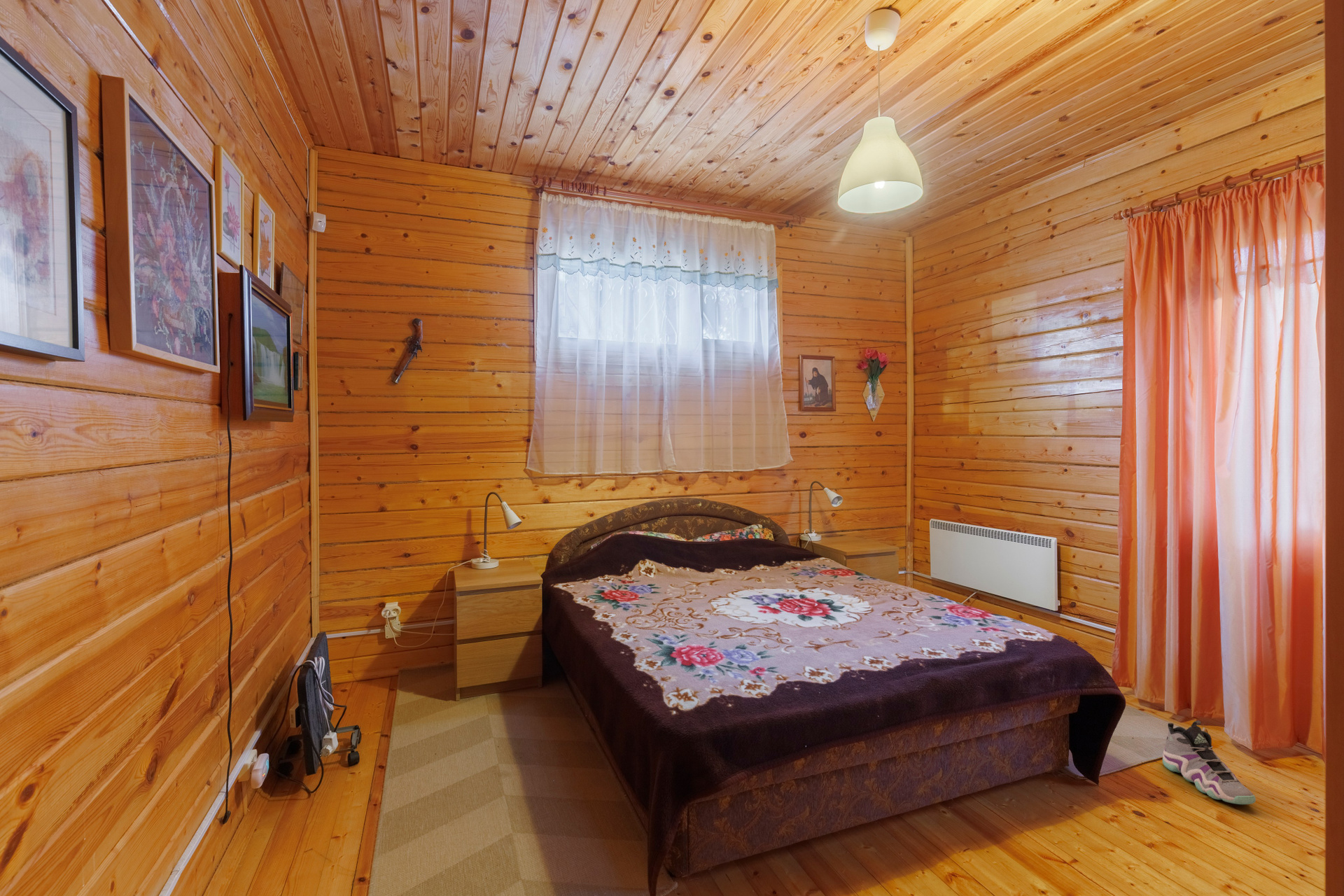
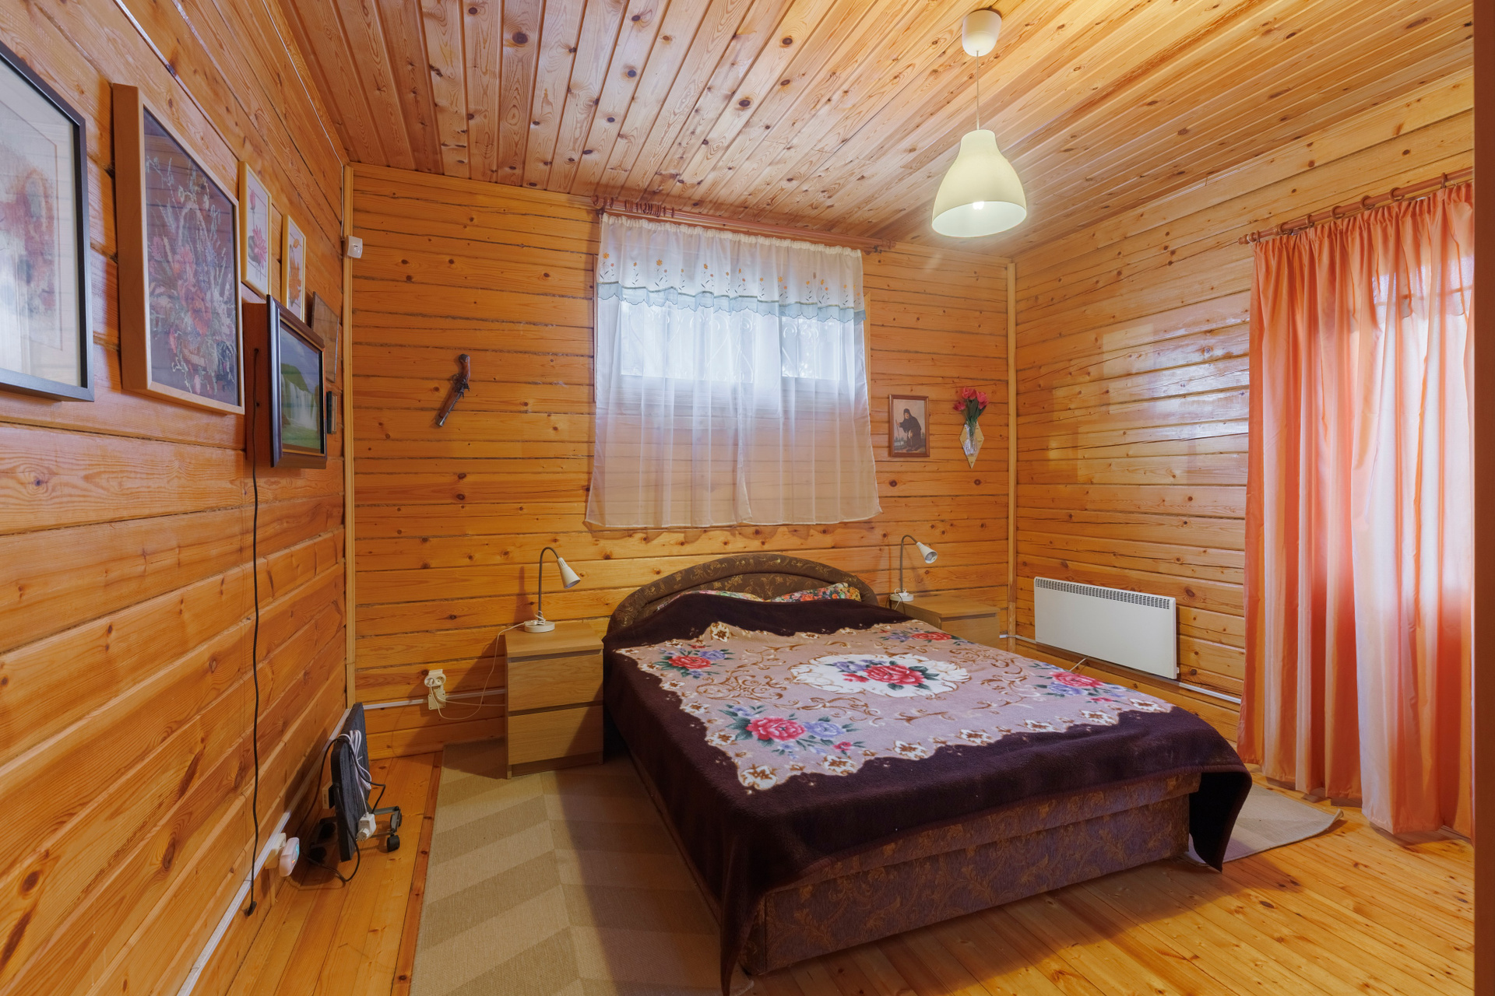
- sneaker (1204, 754)
